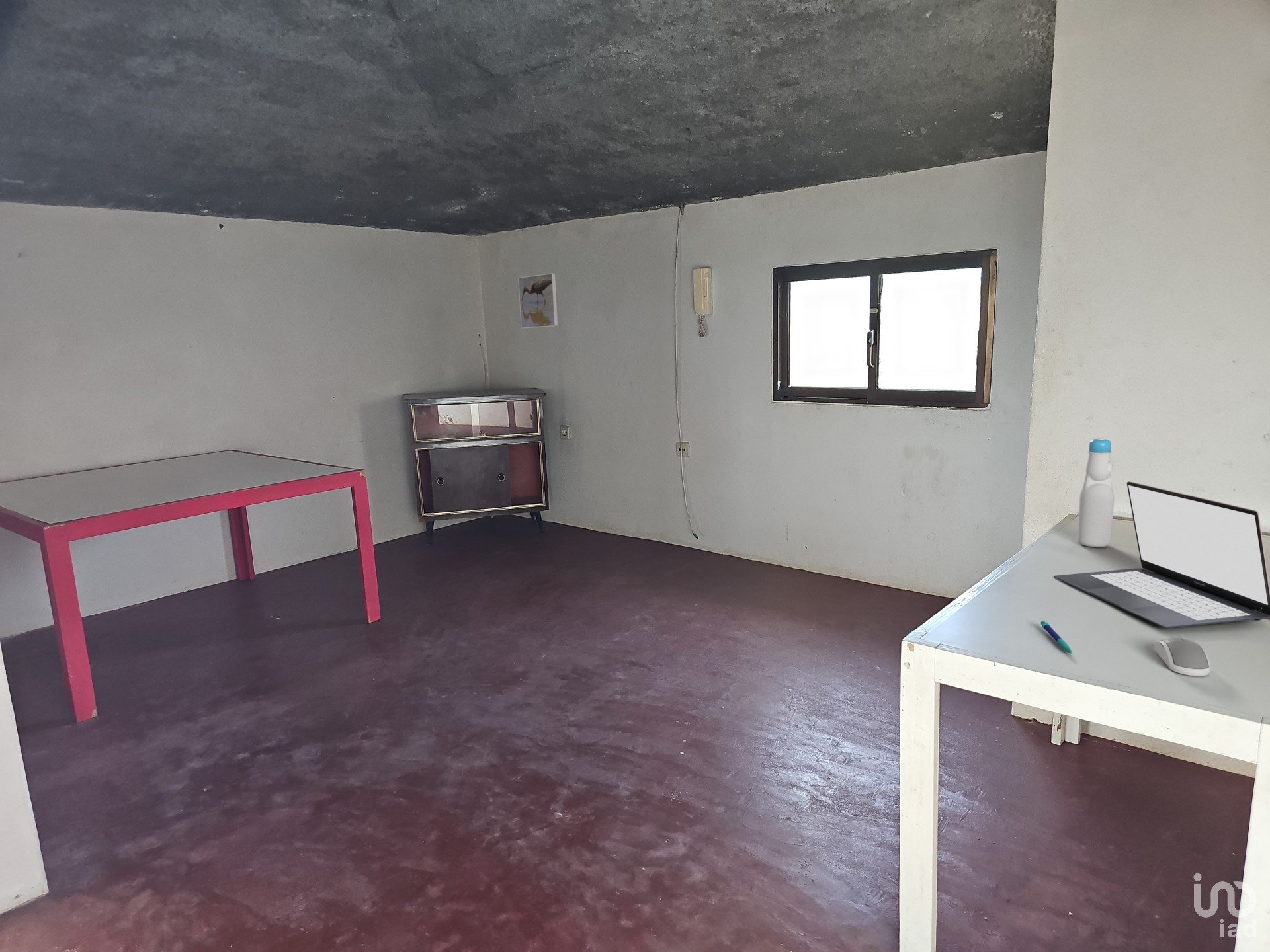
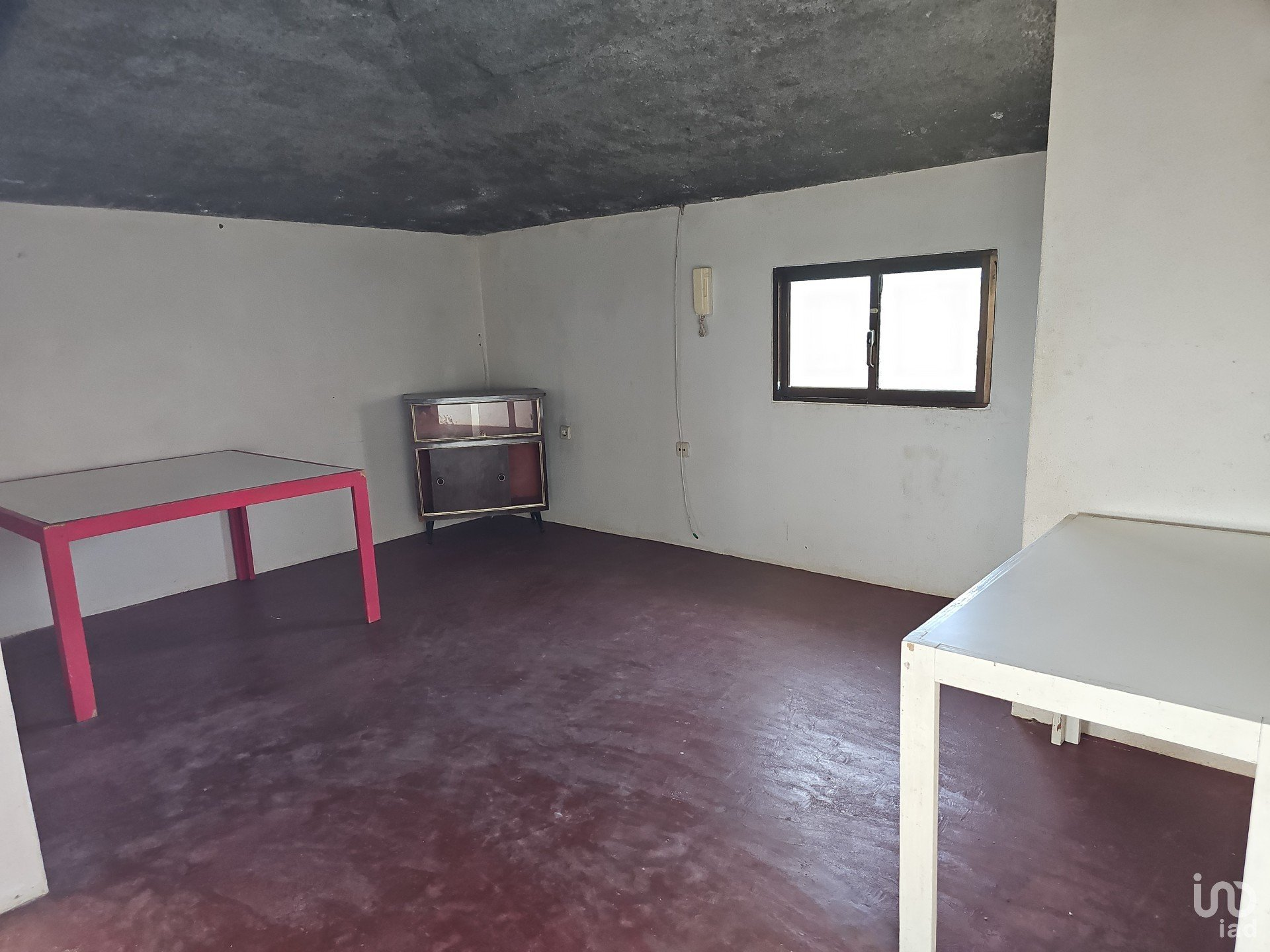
- laptop (1156, 547)
- bottle (1097, 491)
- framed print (538, 301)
- computer mouse (1183, 651)
- pen (1056, 637)
